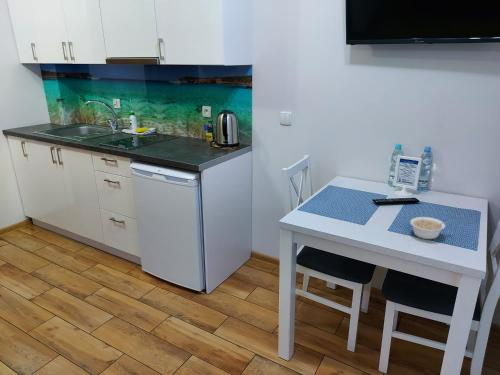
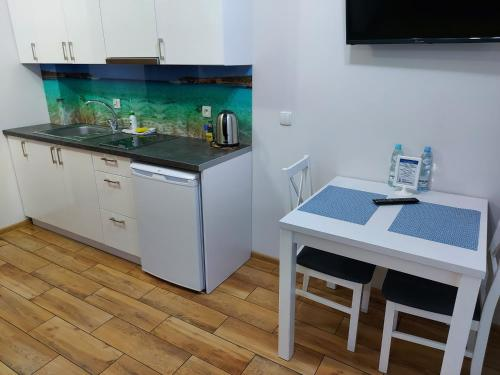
- legume (427, 227)
